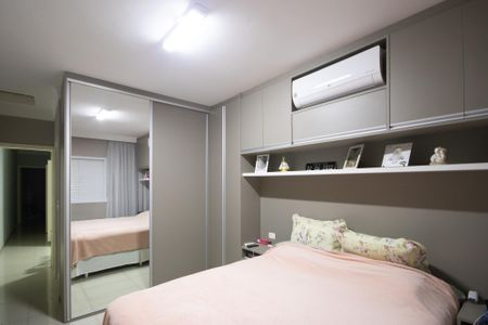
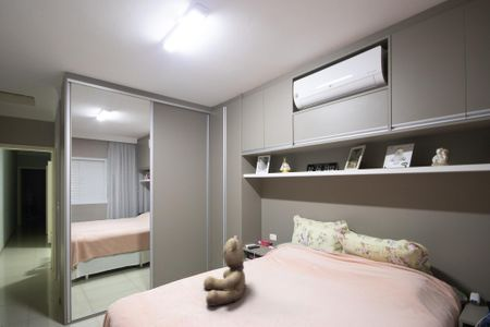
+ teddy bear (226, 264)
